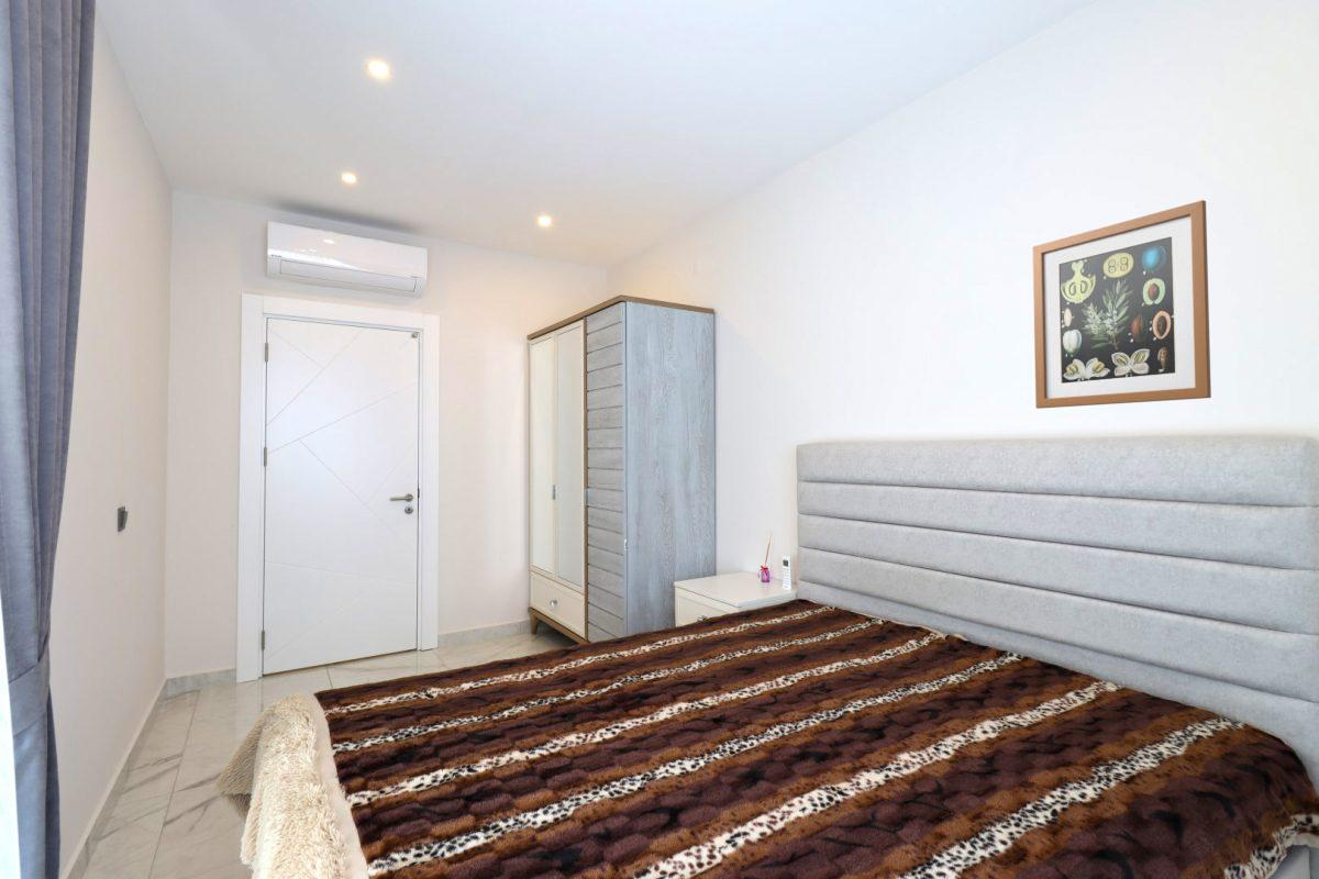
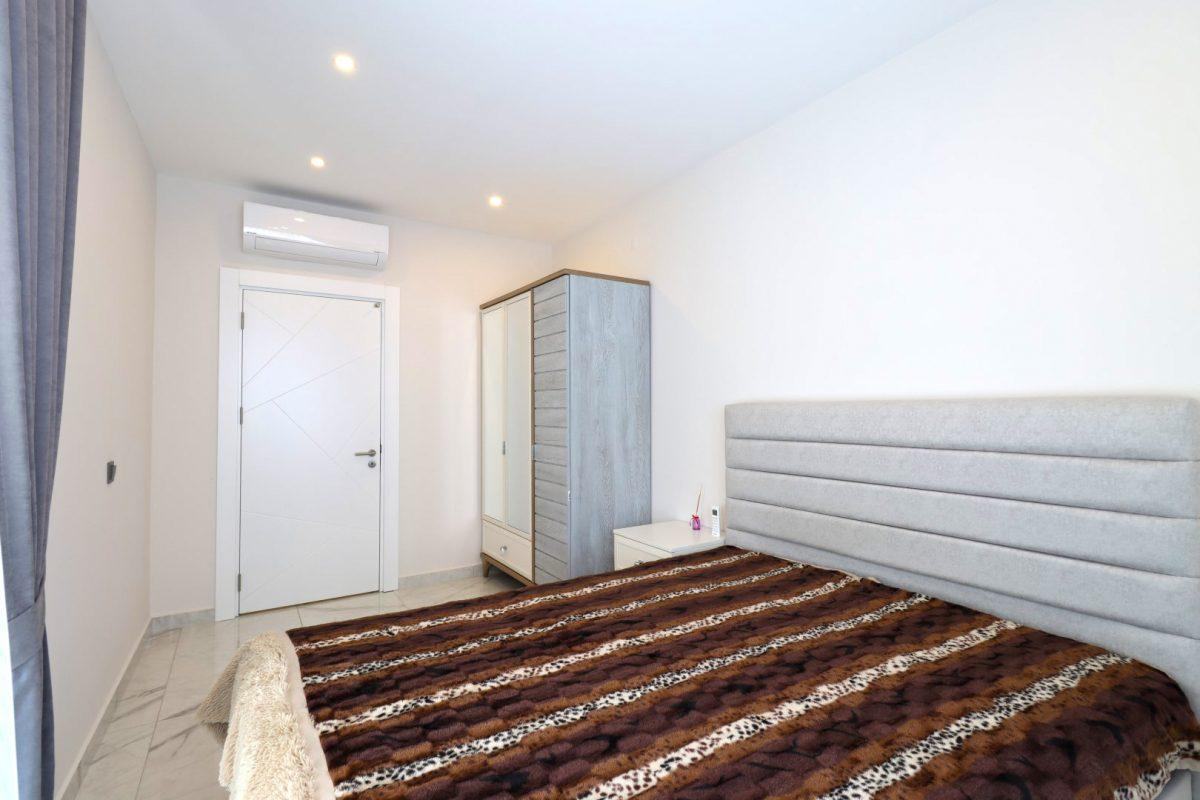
- wall art (1112, 314)
